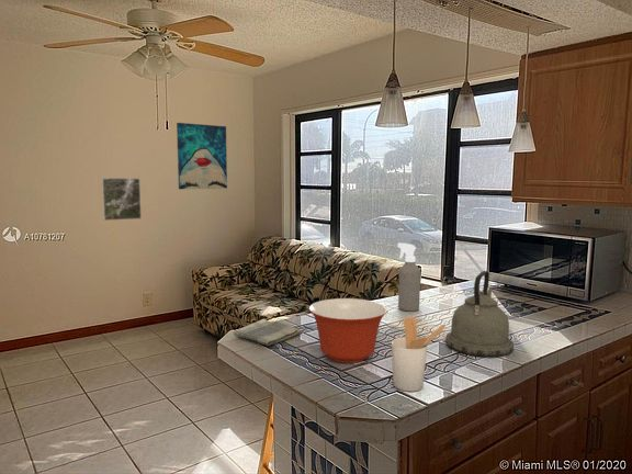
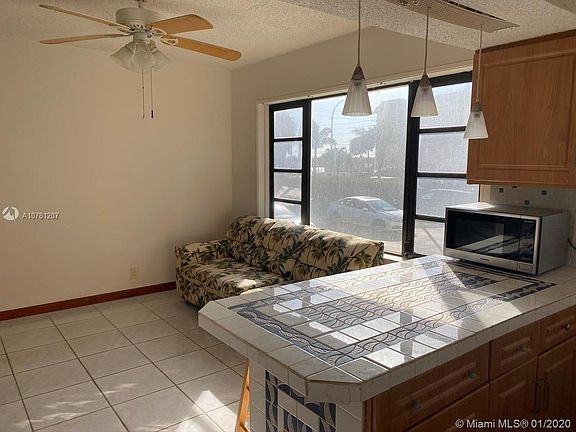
- utensil holder (418, 353)
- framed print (122, 199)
- spray bottle (407, 275)
- wall art (202, 157)
- kettle (479, 308)
- dish towel (268, 330)
- mixing bowl (347, 331)
